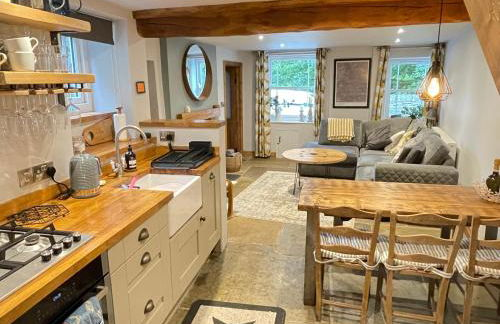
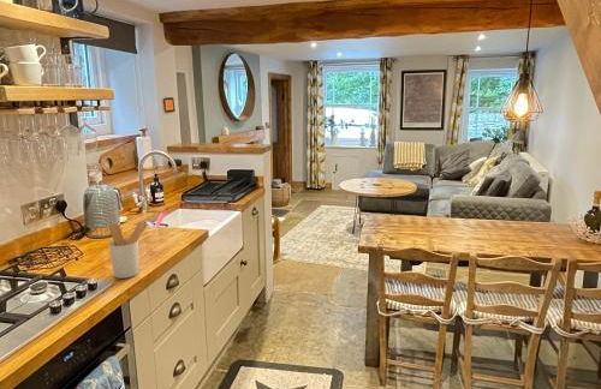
+ utensil holder (130, 247)
